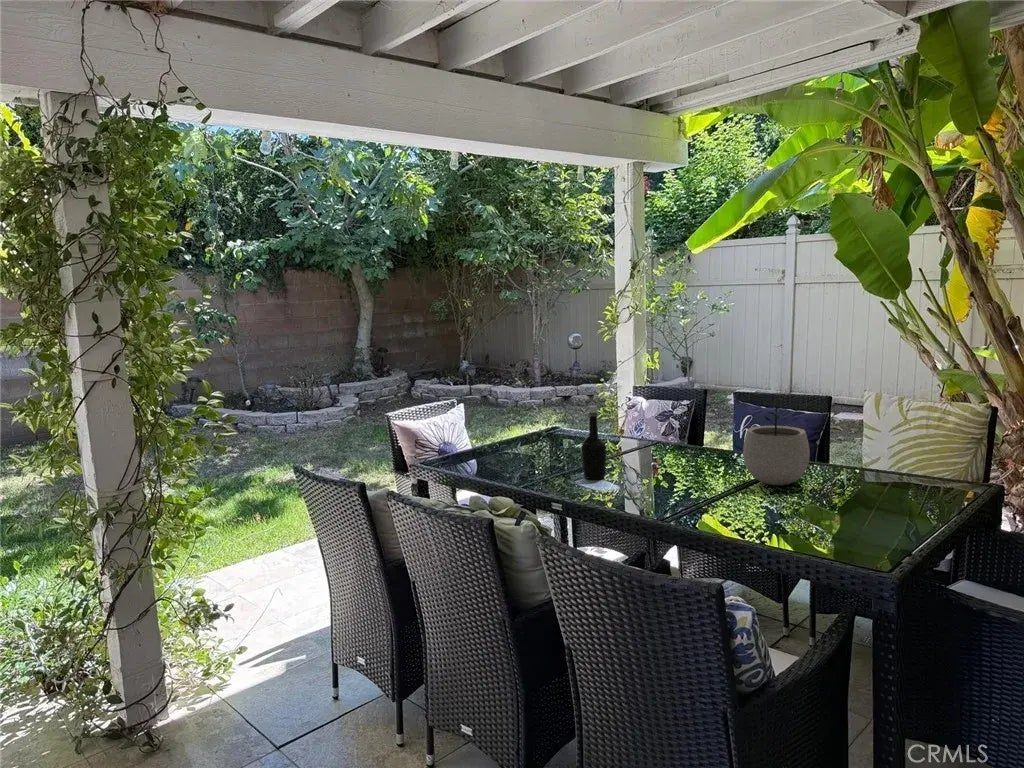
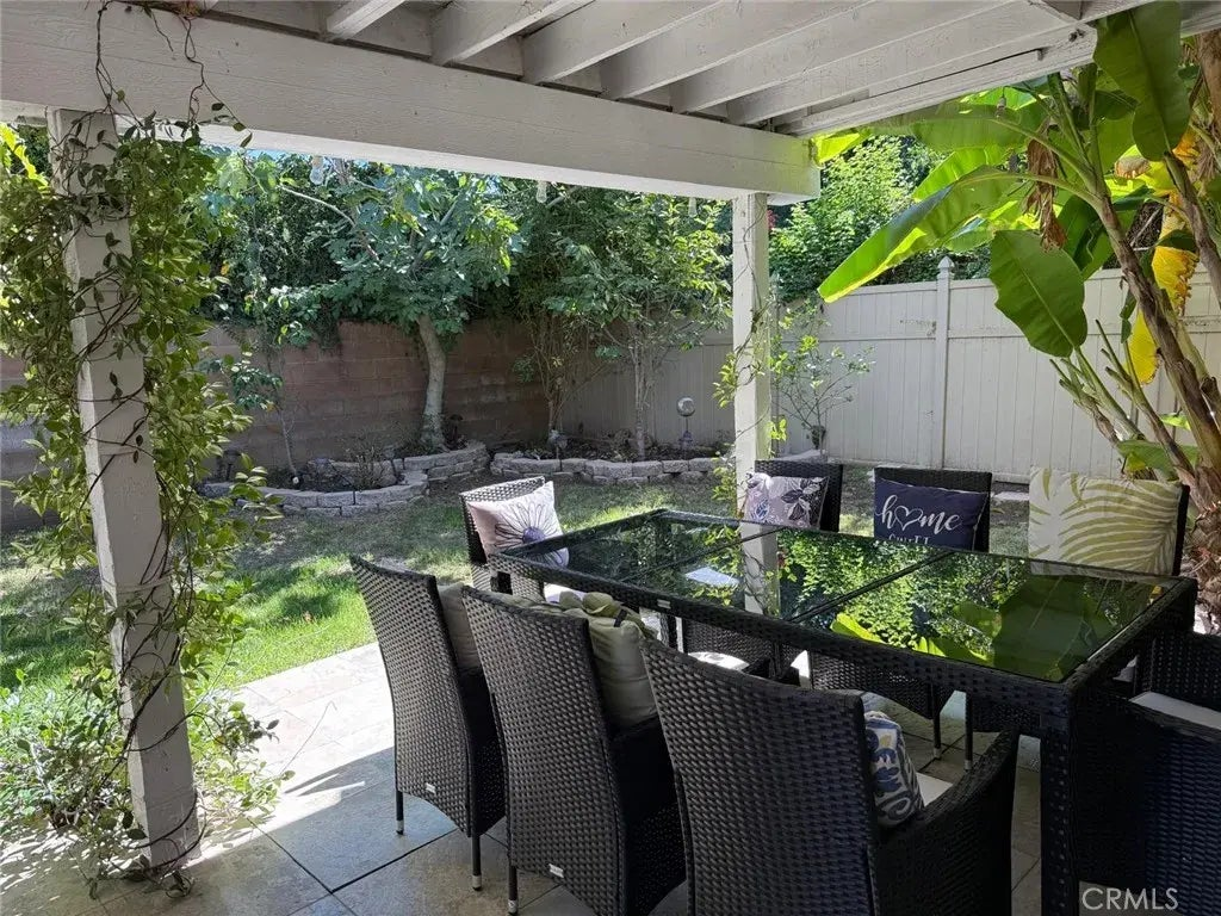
- plant pot (775, 445)
- bottle (593, 441)
